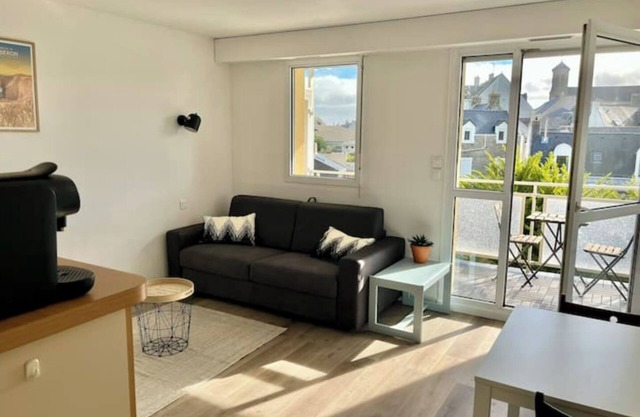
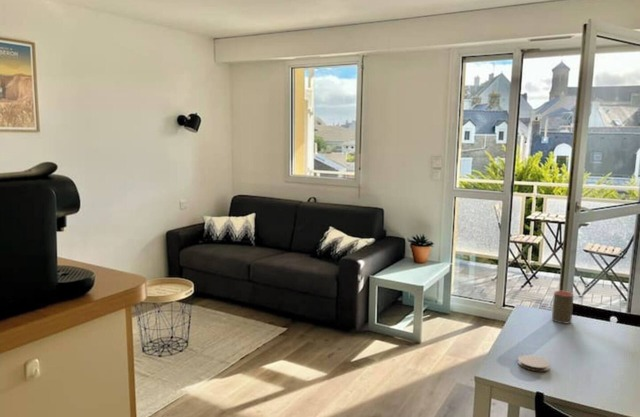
+ coaster (533, 362)
+ cup (562, 306)
